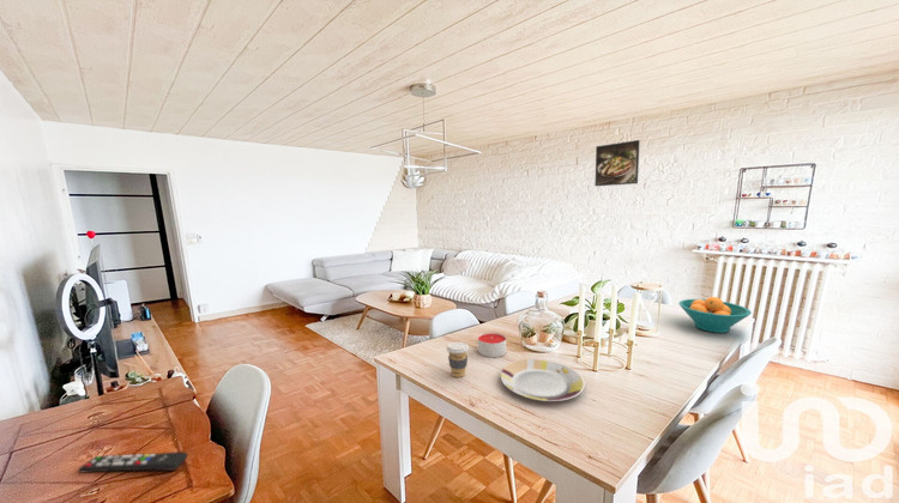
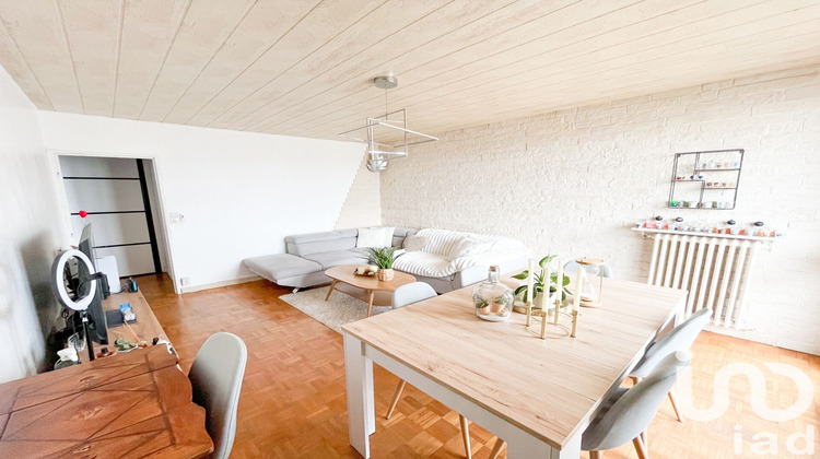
- coffee cup (458, 359)
- plate (541, 380)
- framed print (616, 164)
- candle (491, 344)
- remote control (134, 461)
- fruit bowl (712, 313)
